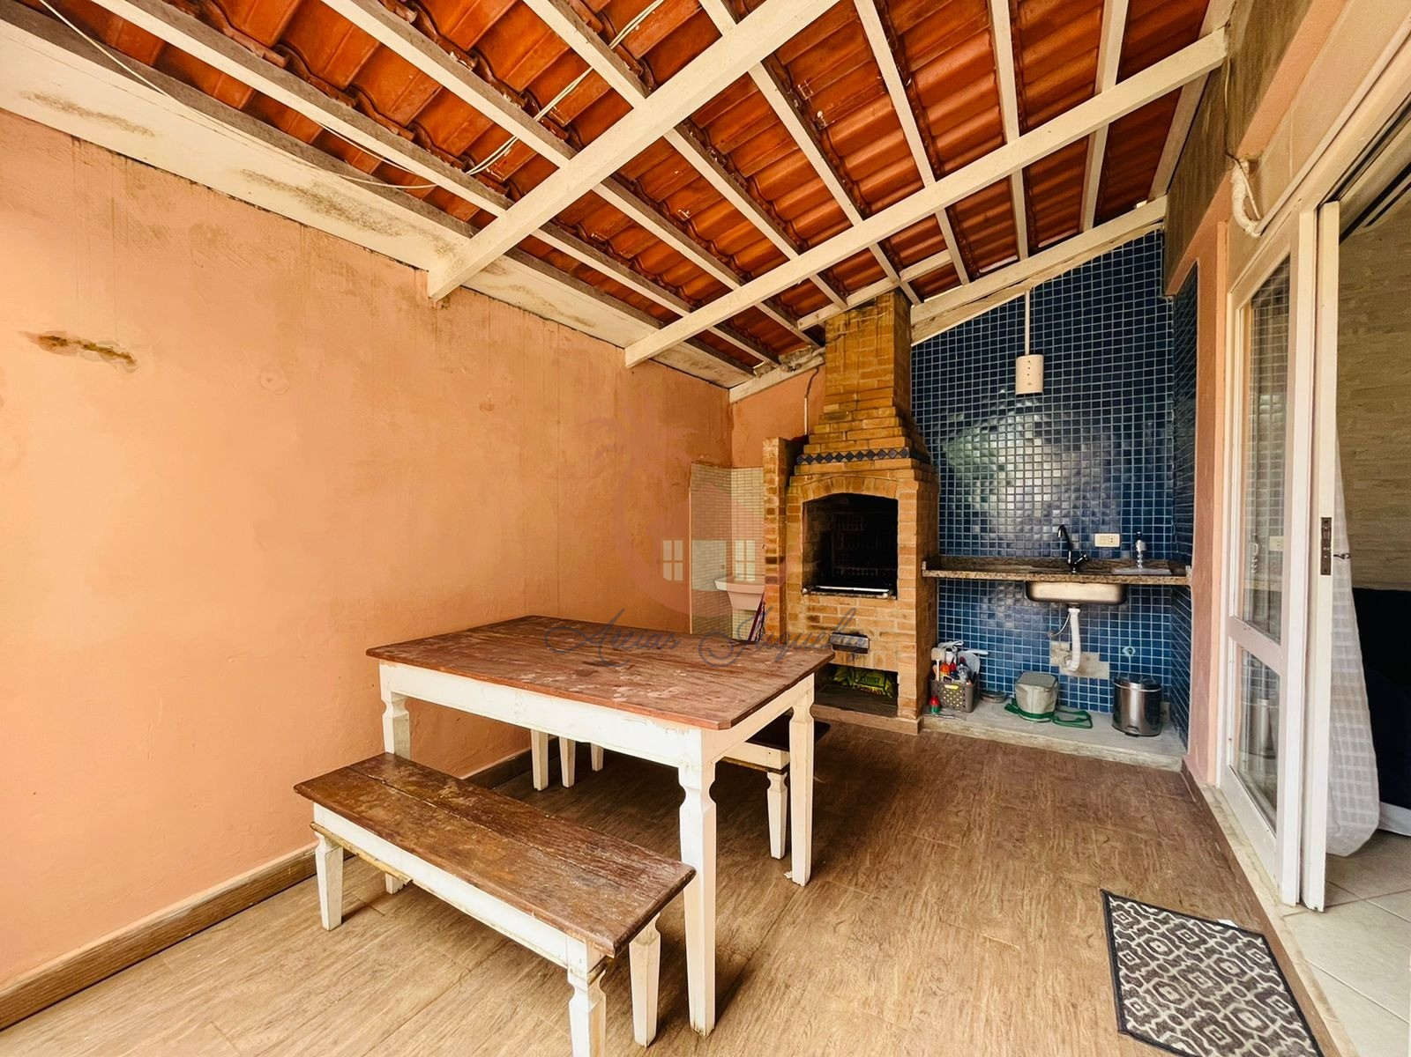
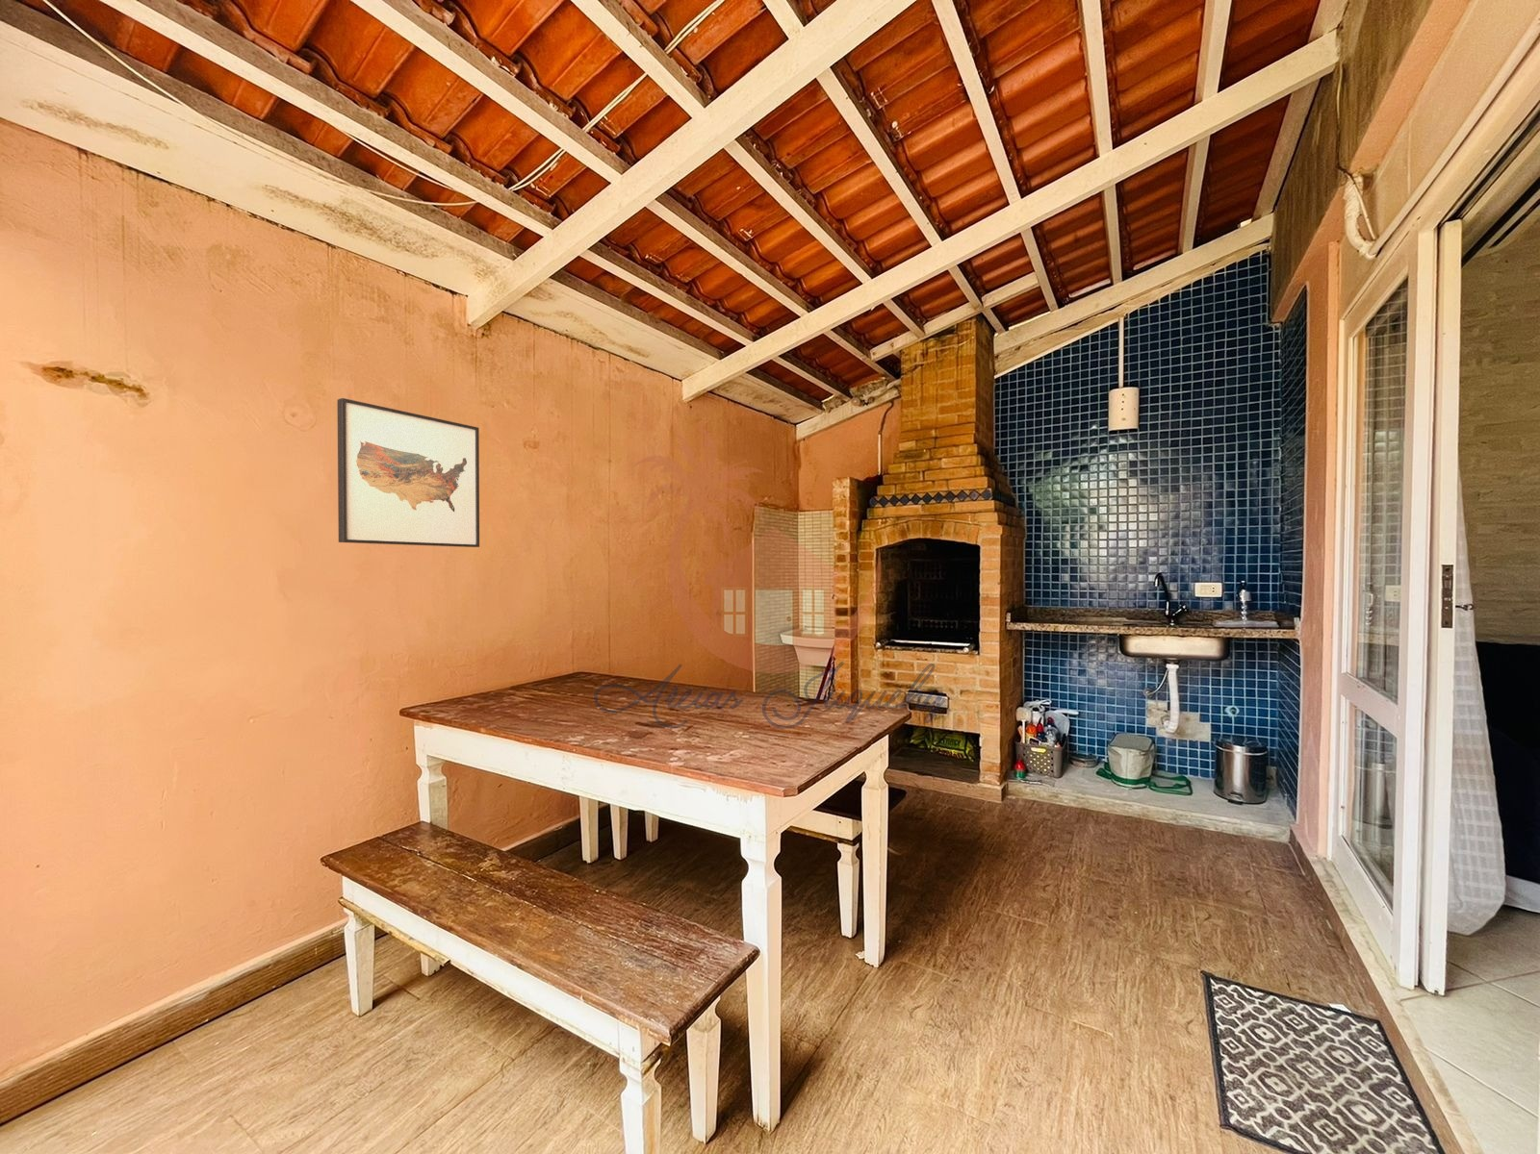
+ wall art (415, 480)
